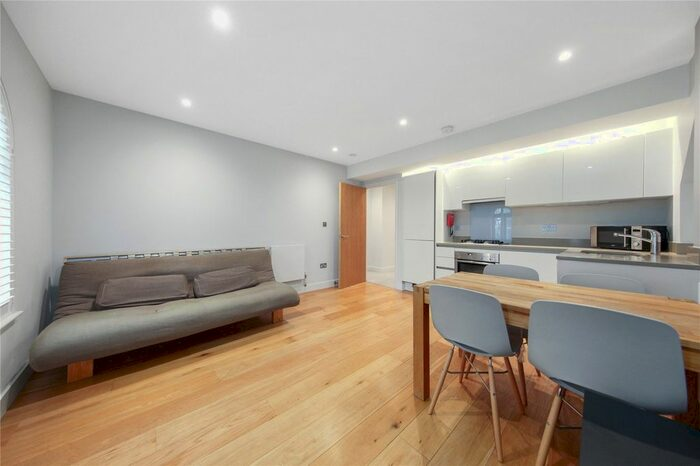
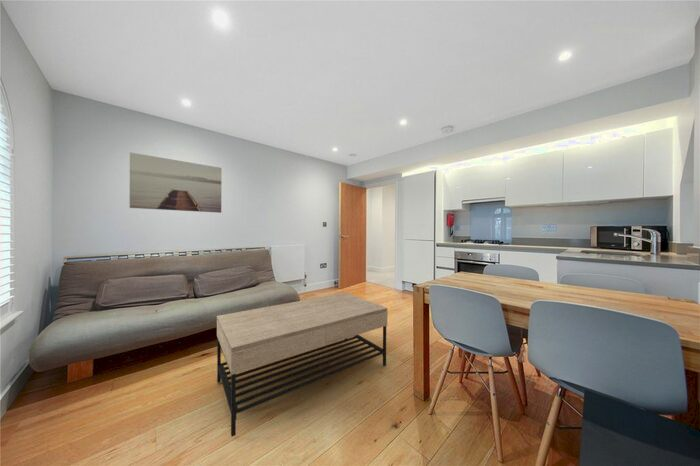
+ coffee table (306, 342)
+ wall art (180, 185)
